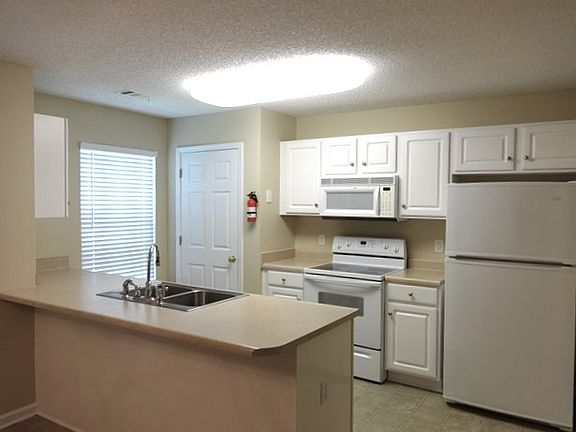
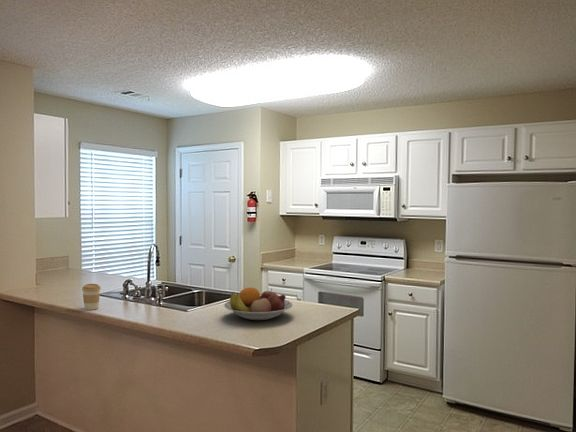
+ coffee cup (91, 296)
+ fruit bowl (258, 301)
